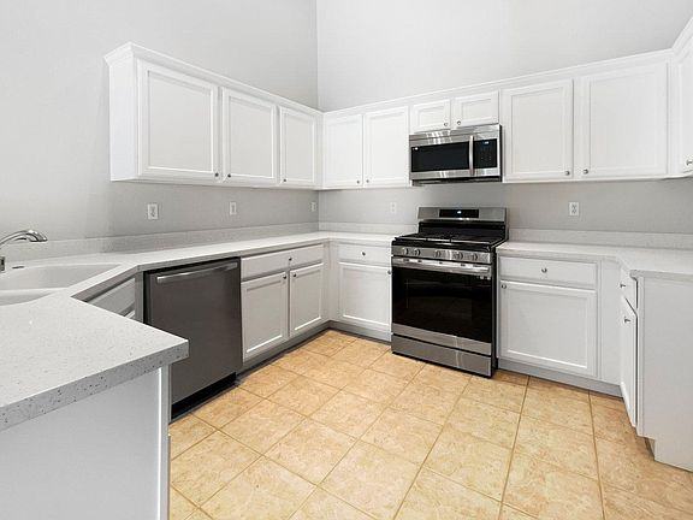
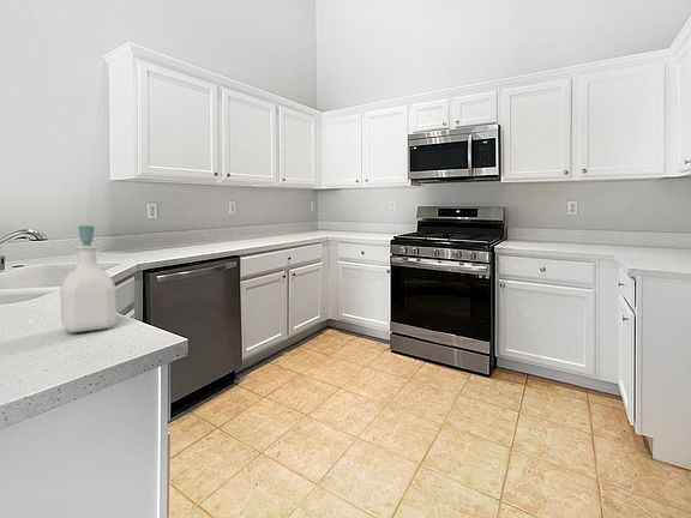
+ soap bottle (88, 277)
